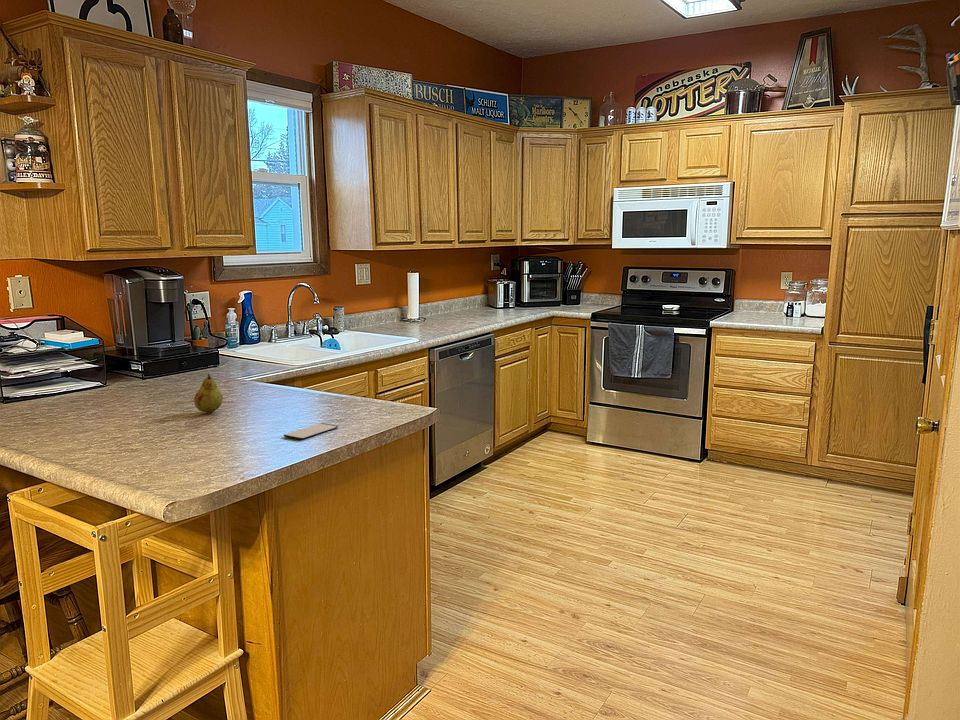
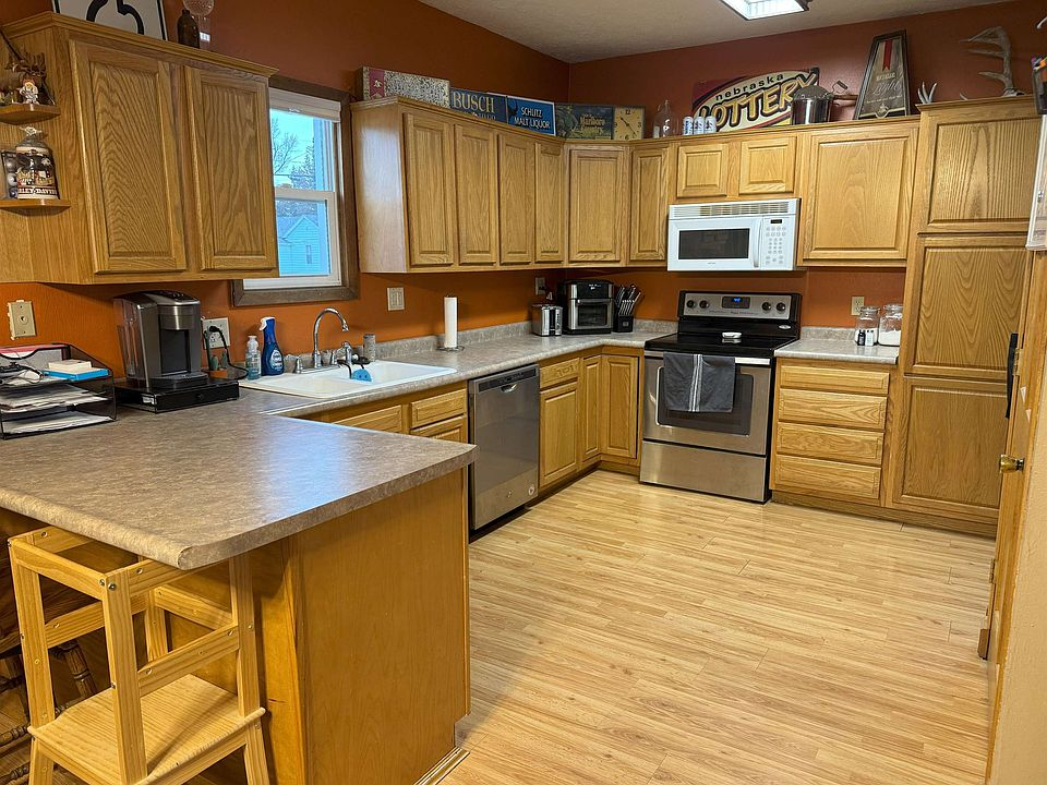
- smartphone (311, 431)
- fruit (208, 392)
